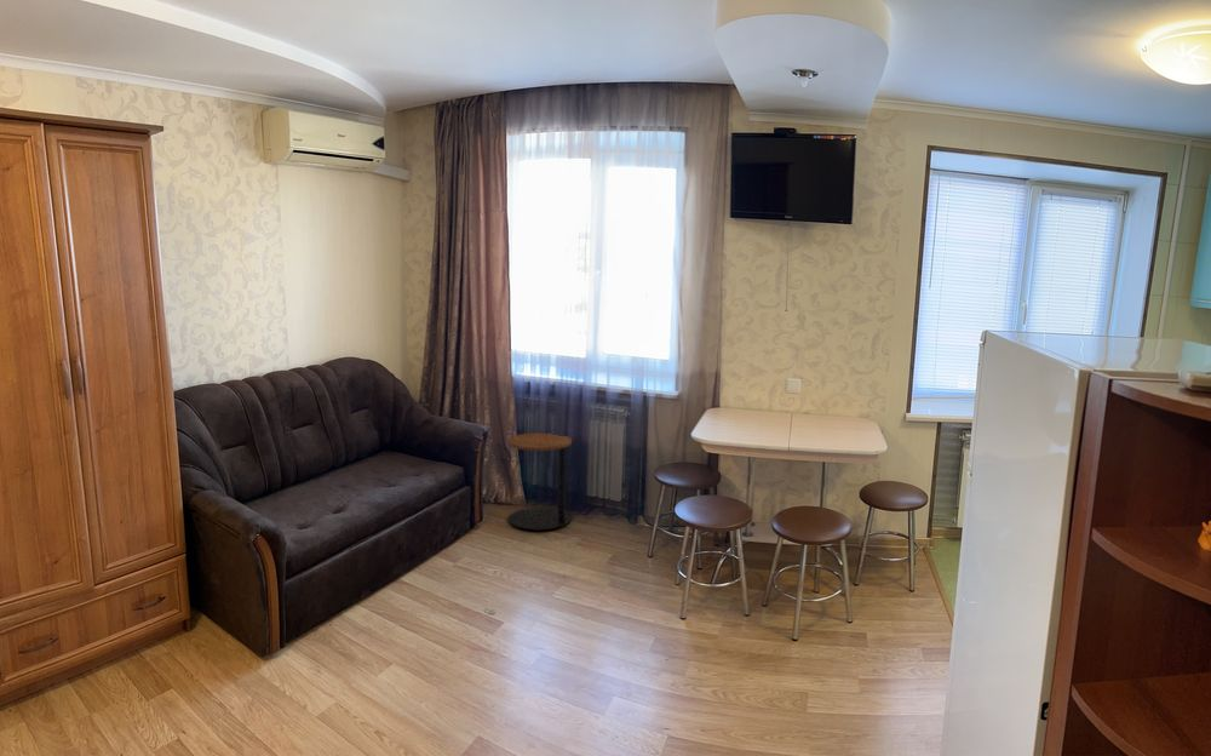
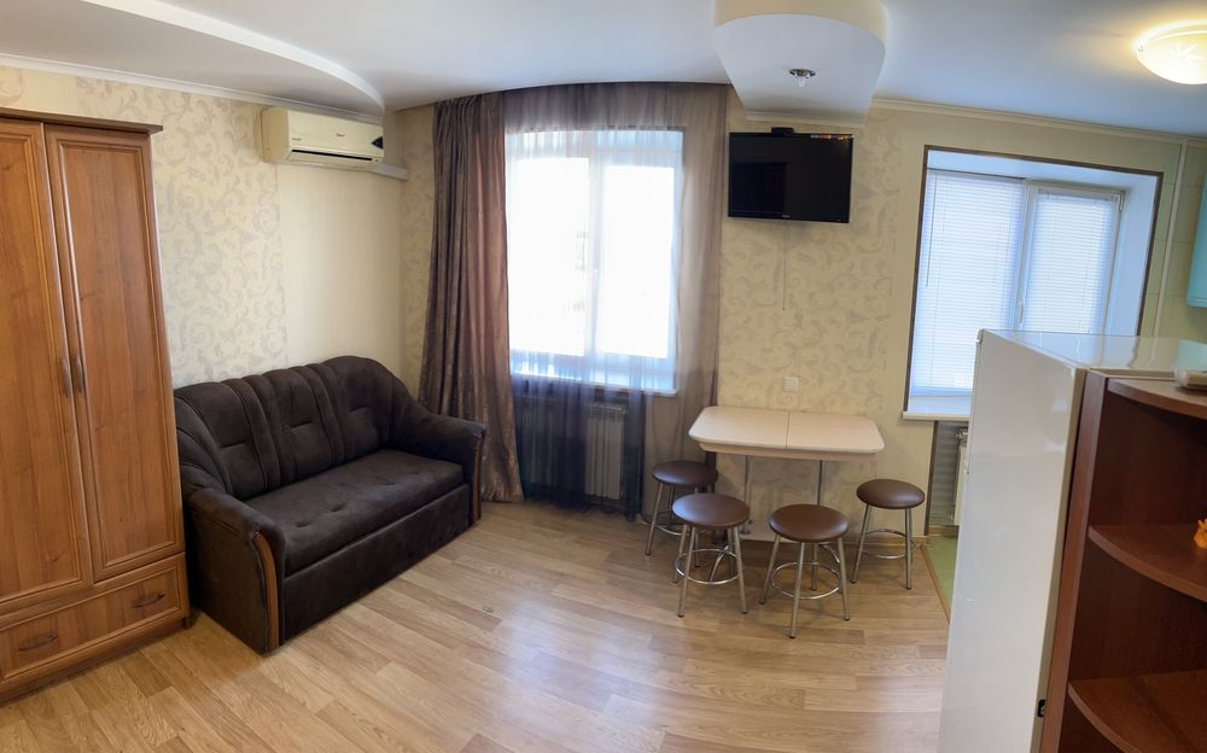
- side table (559, 479)
